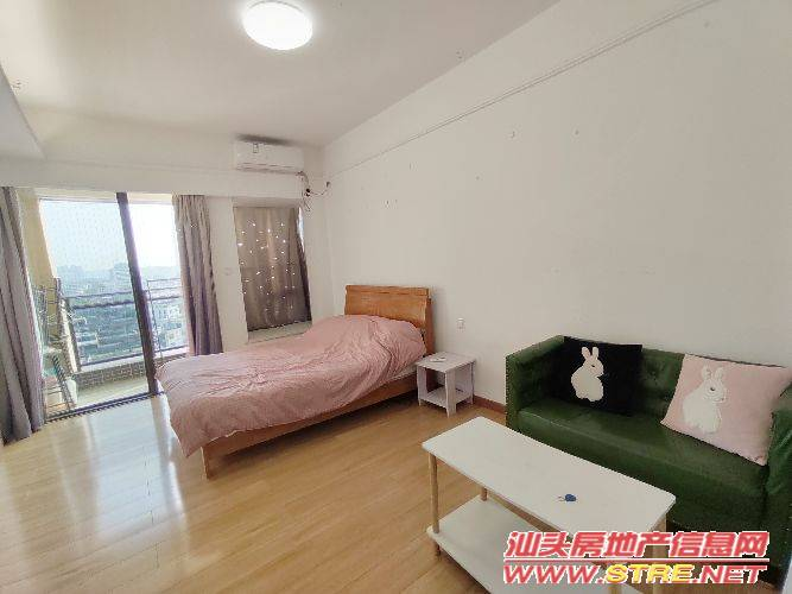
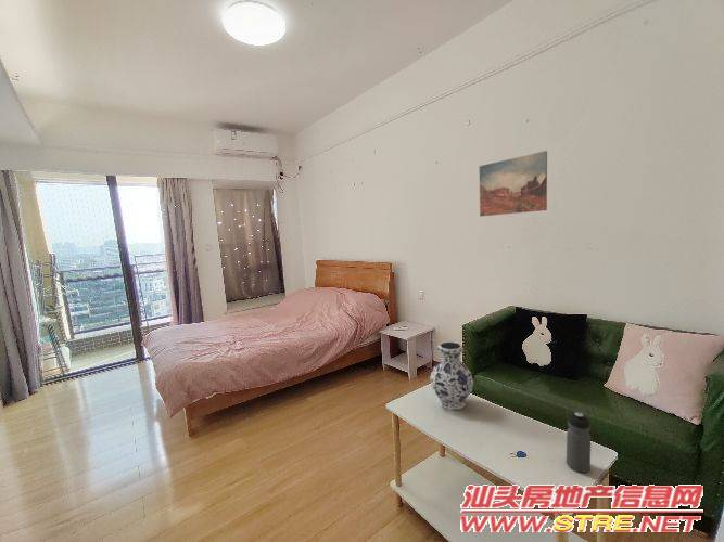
+ vase (450, 374)
+ wall art (510, 186)
+ water bottle (577, 440)
